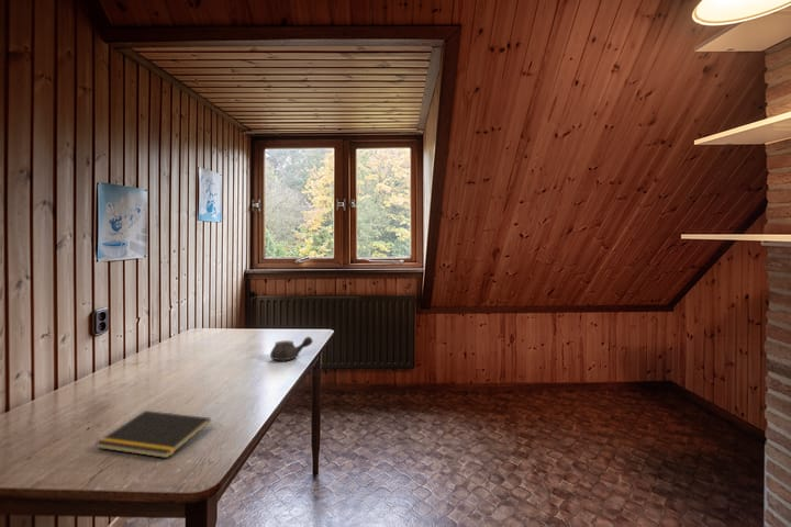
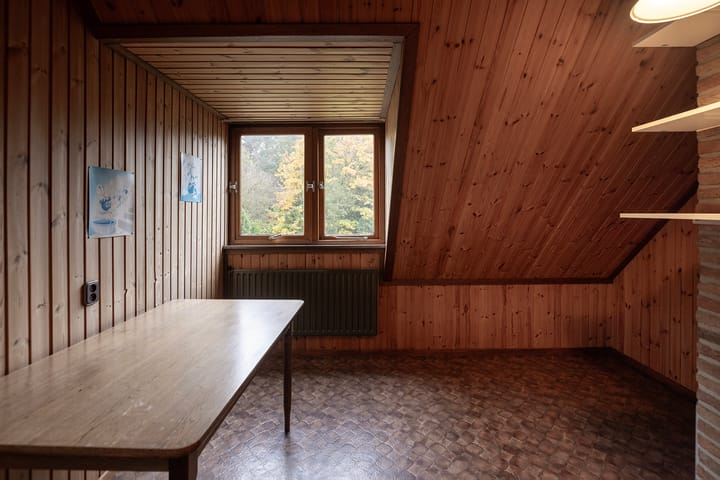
- teapot (291, 348)
- notepad (155, 431)
